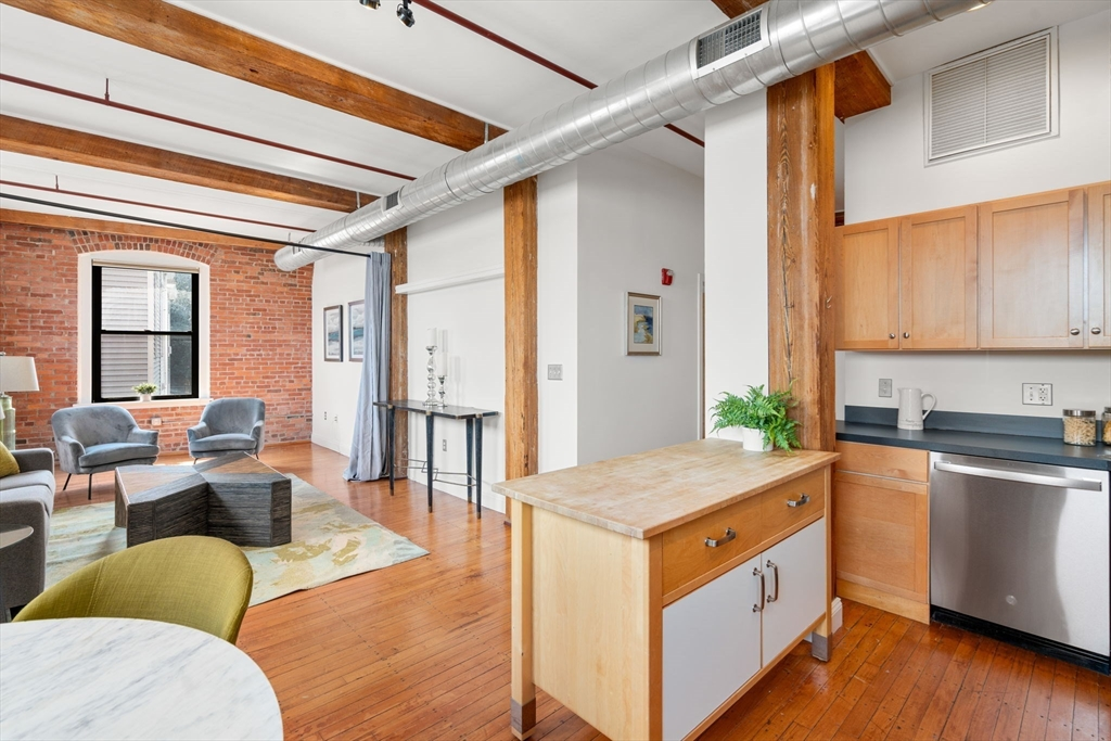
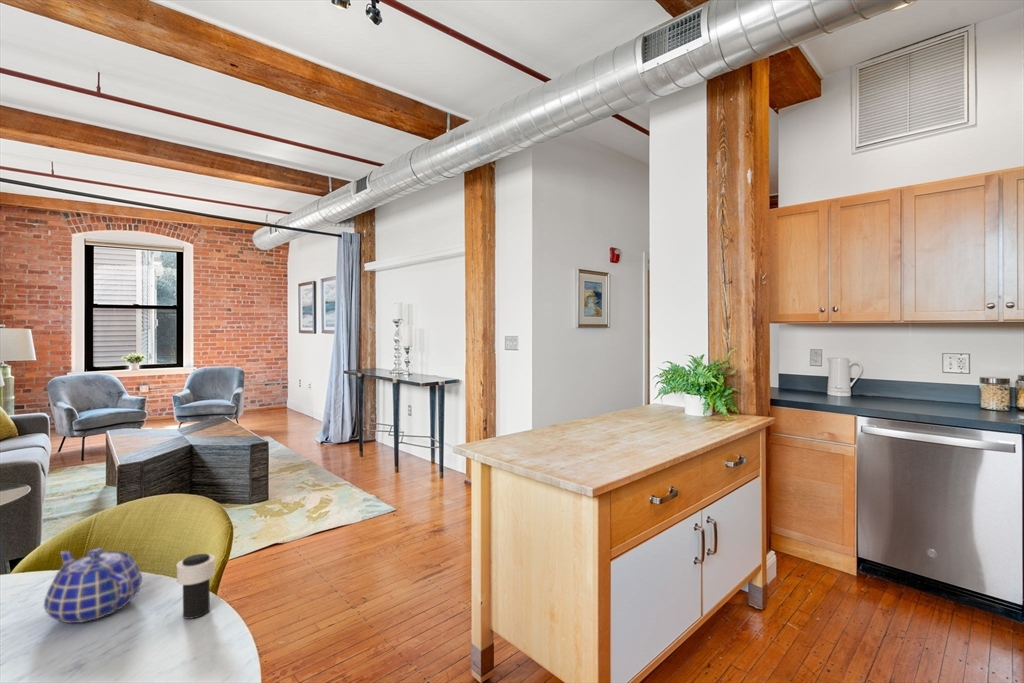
+ cup (196, 585)
+ teapot (93, 578)
